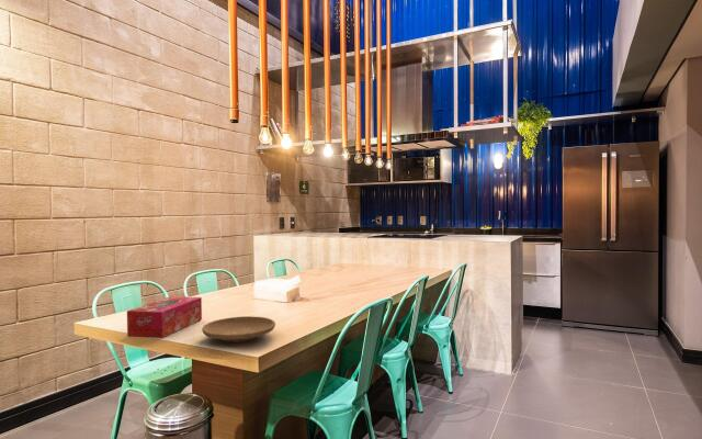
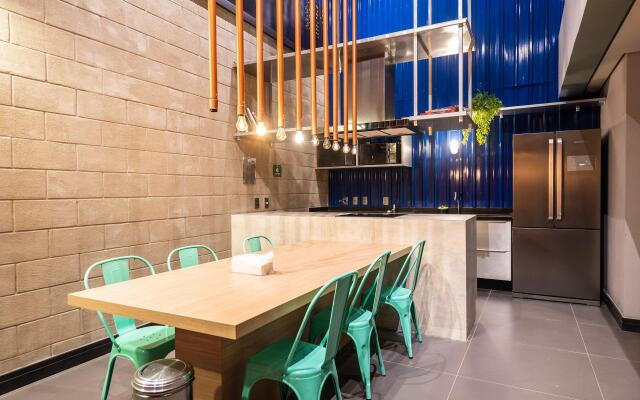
- plate (239, 330)
- tissue box (167, 315)
